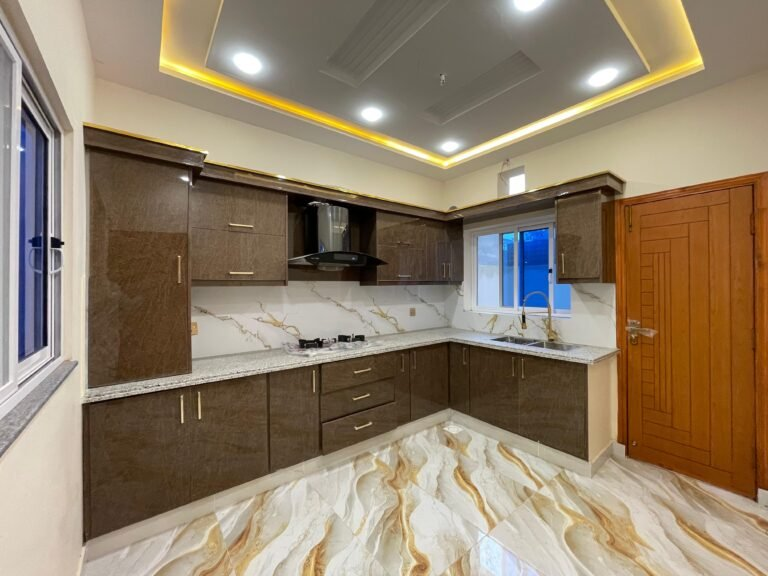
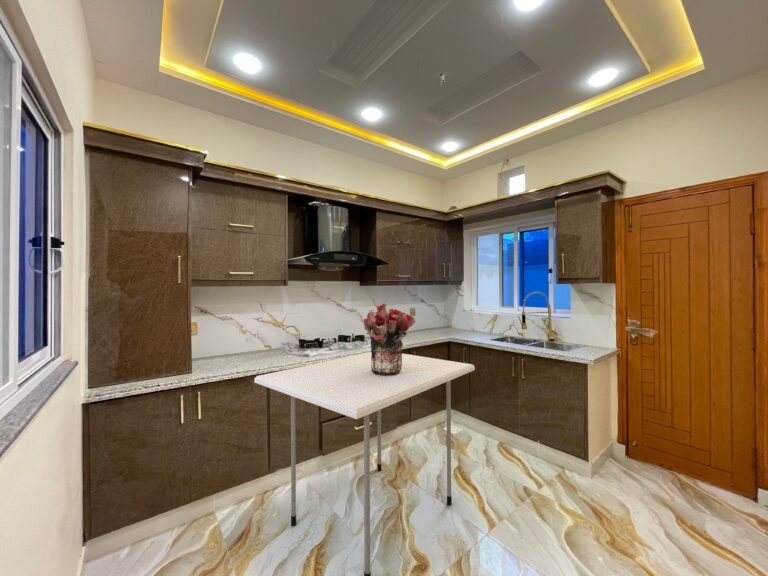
+ dining table (369, 441)
+ bouquet (386, 338)
